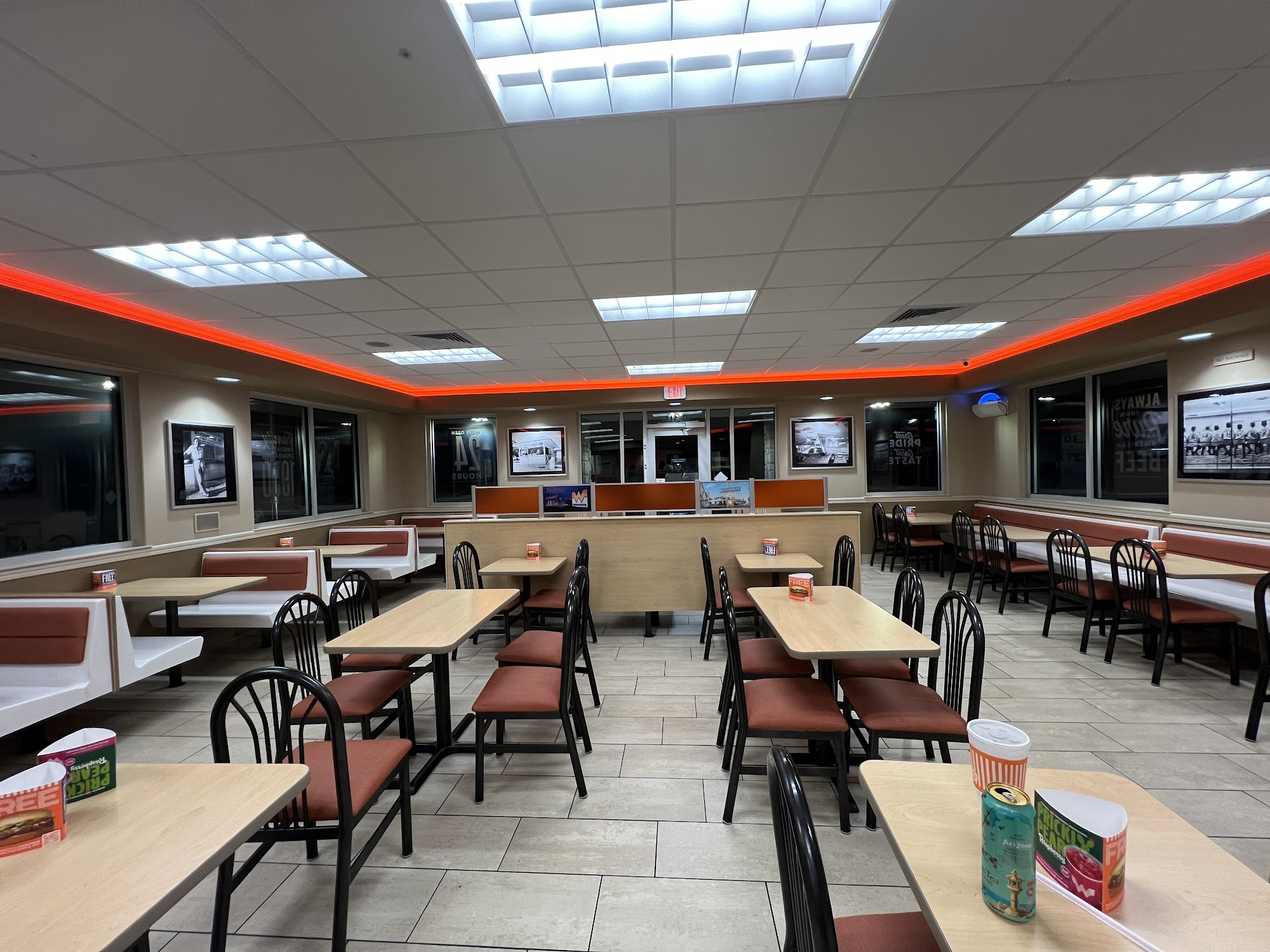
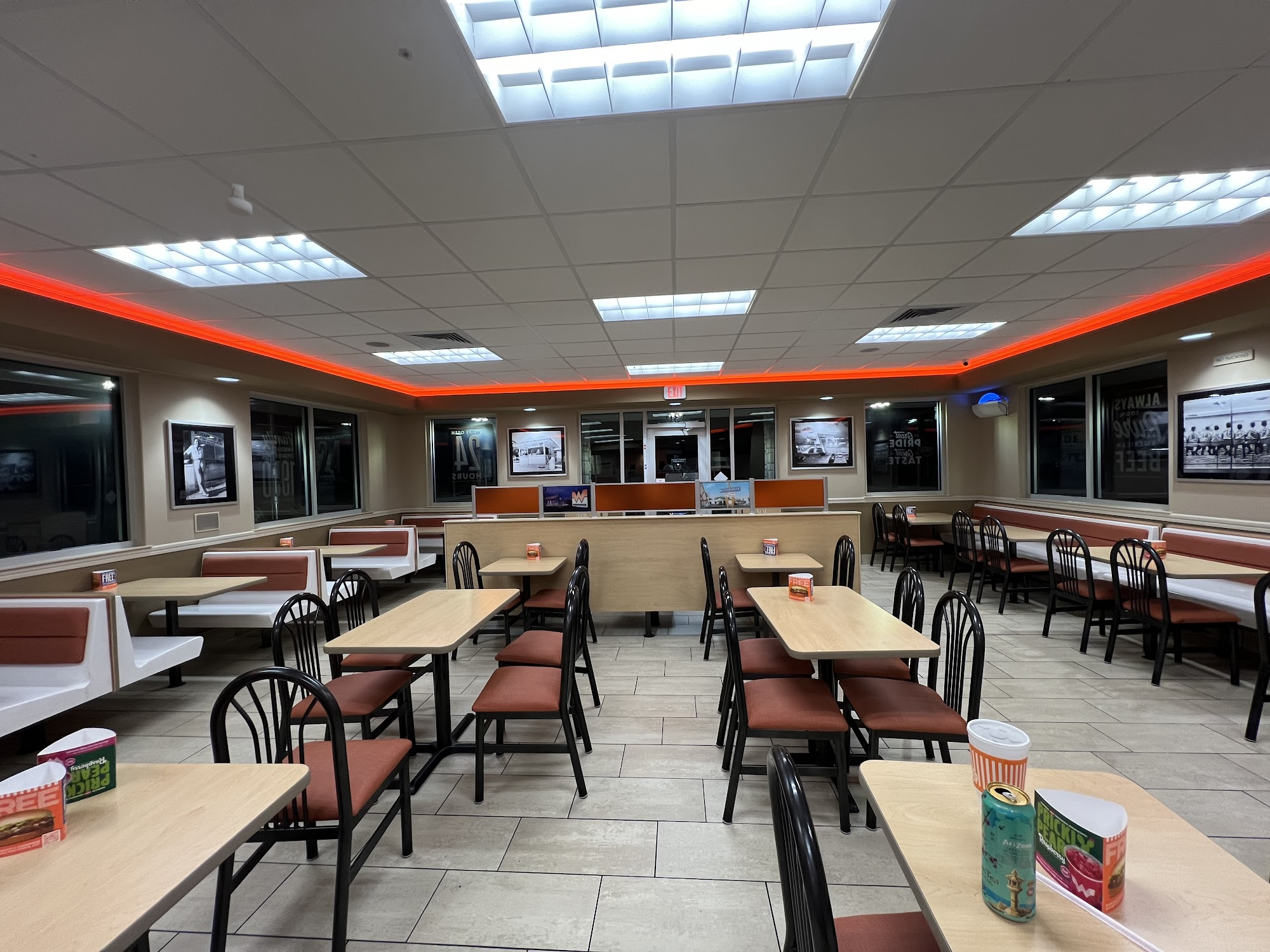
+ security camera (238, 199)
